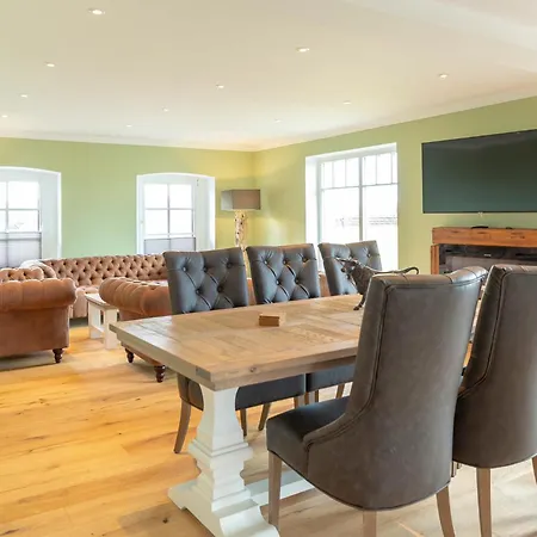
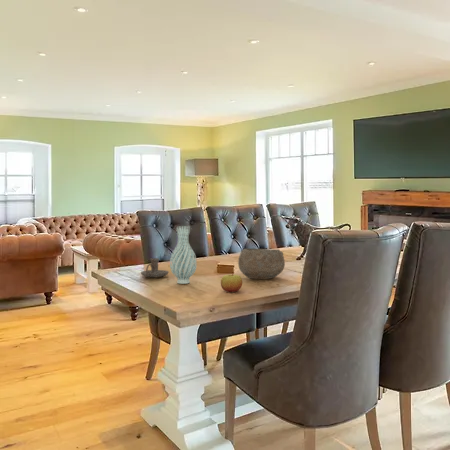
+ apple (231, 282)
+ candle holder (153, 268)
+ vase (183, 254)
+ bowl (261, 263)
